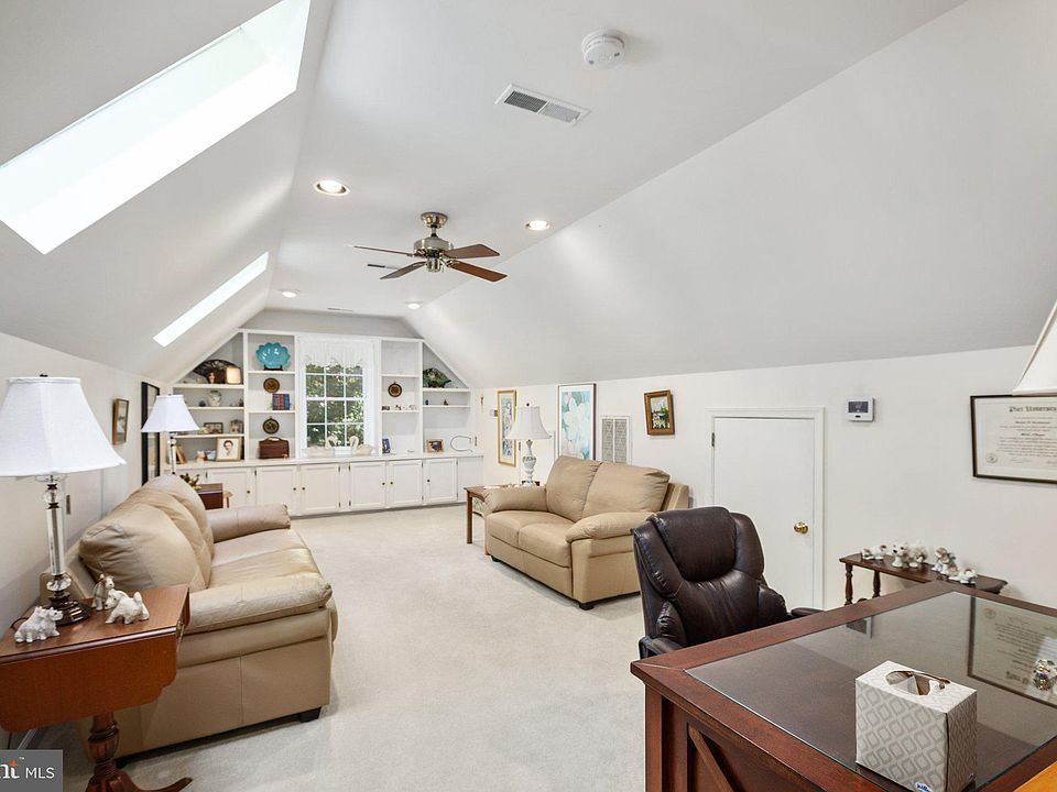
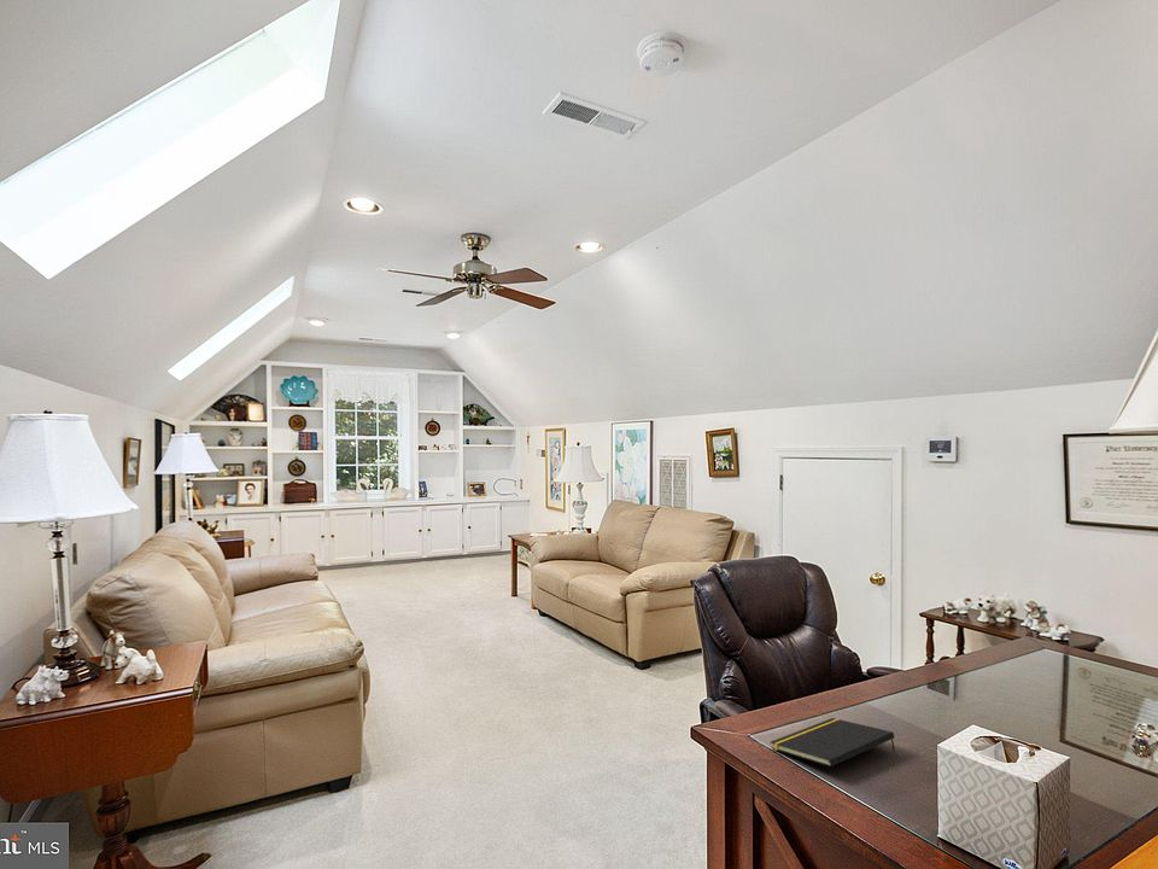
+ notepad (831, 740)
